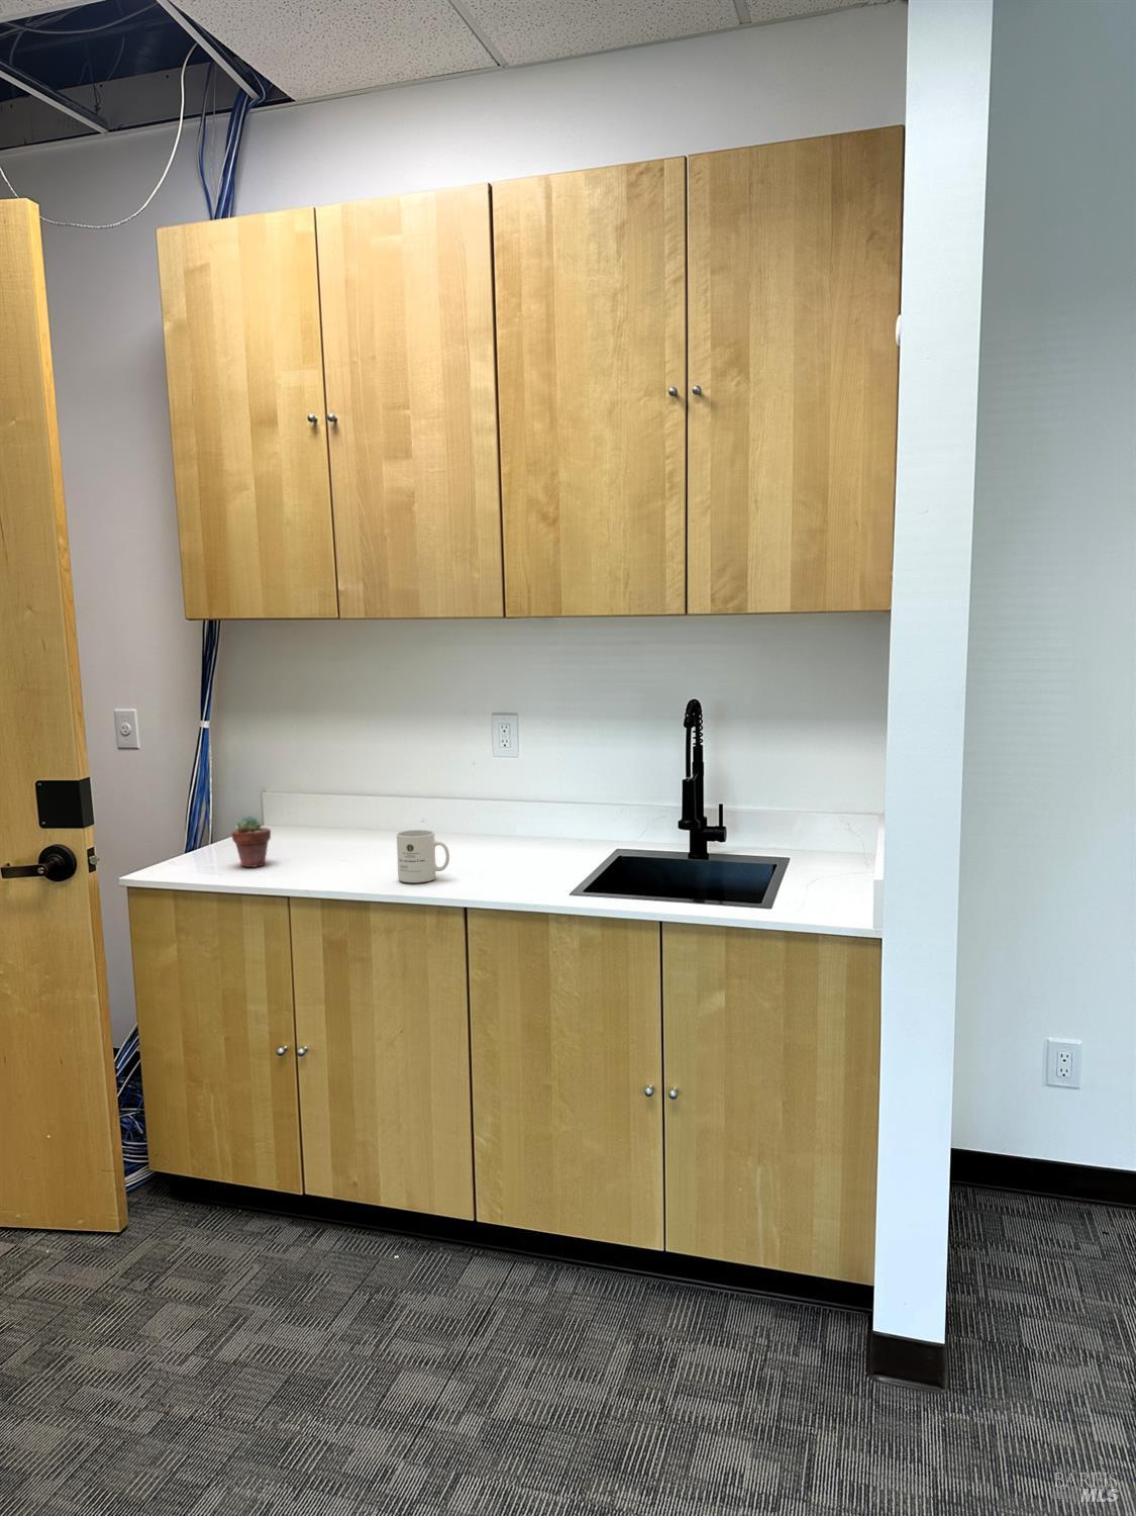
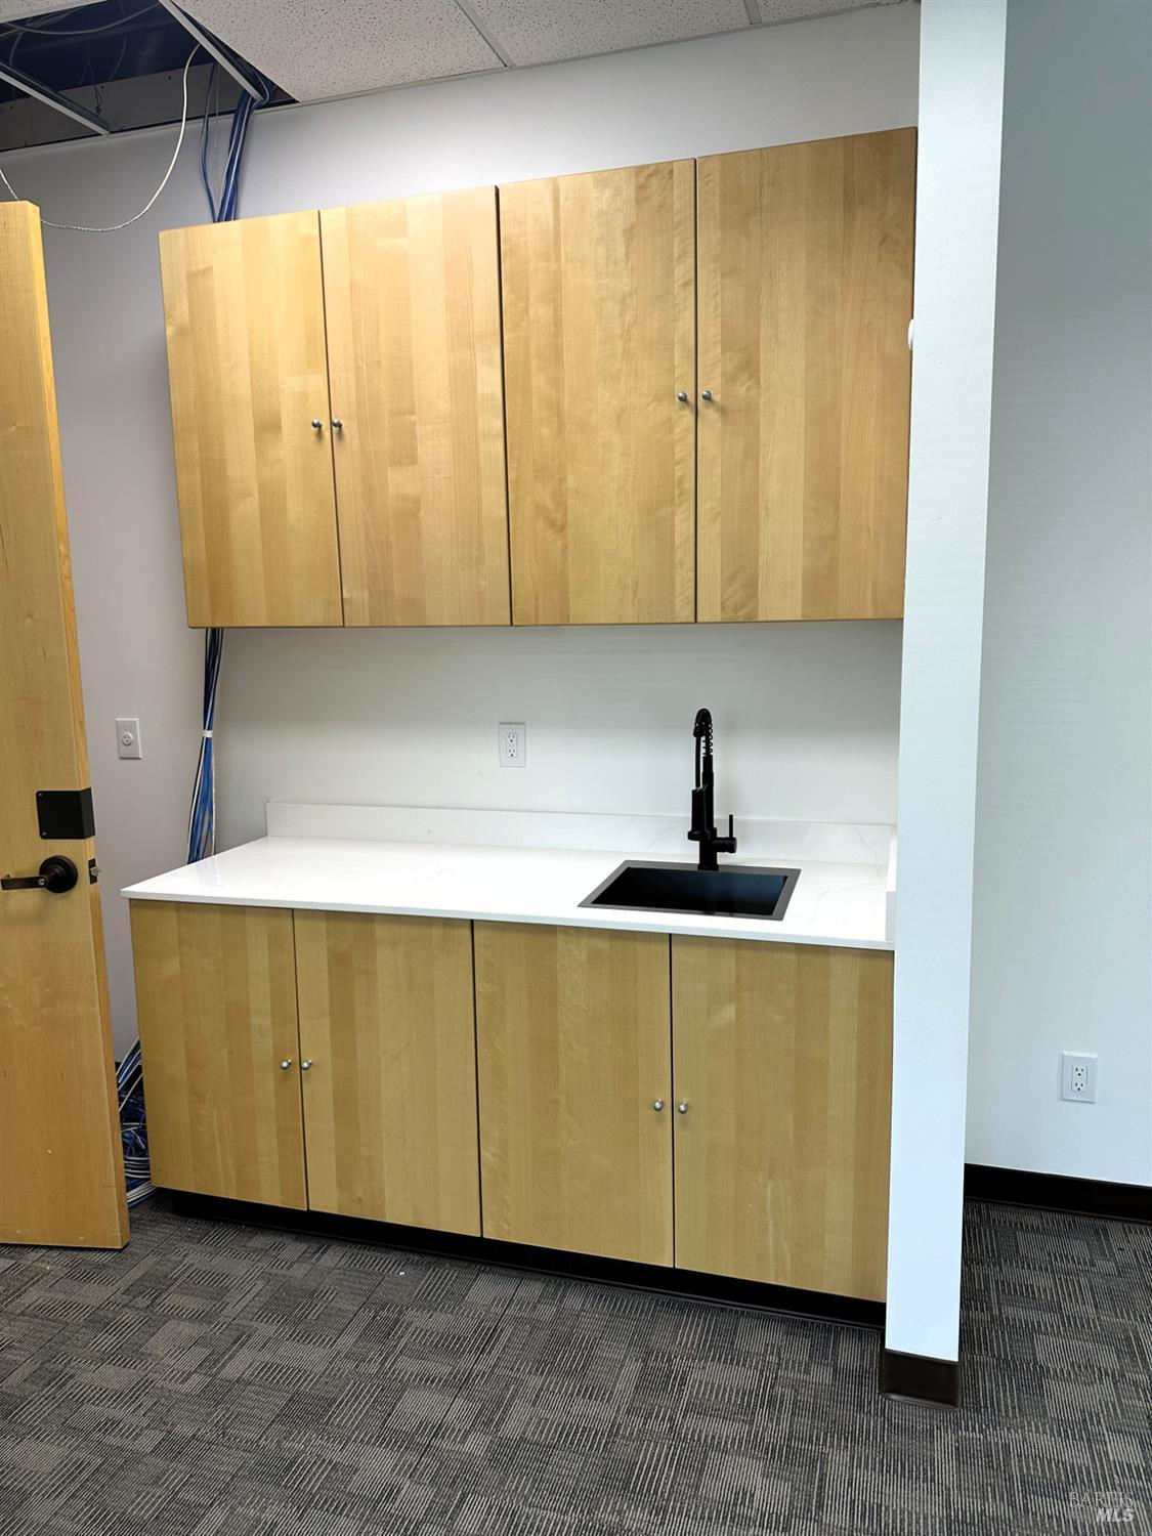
- mug (424, 856)
- potted succulent (252, 840)
